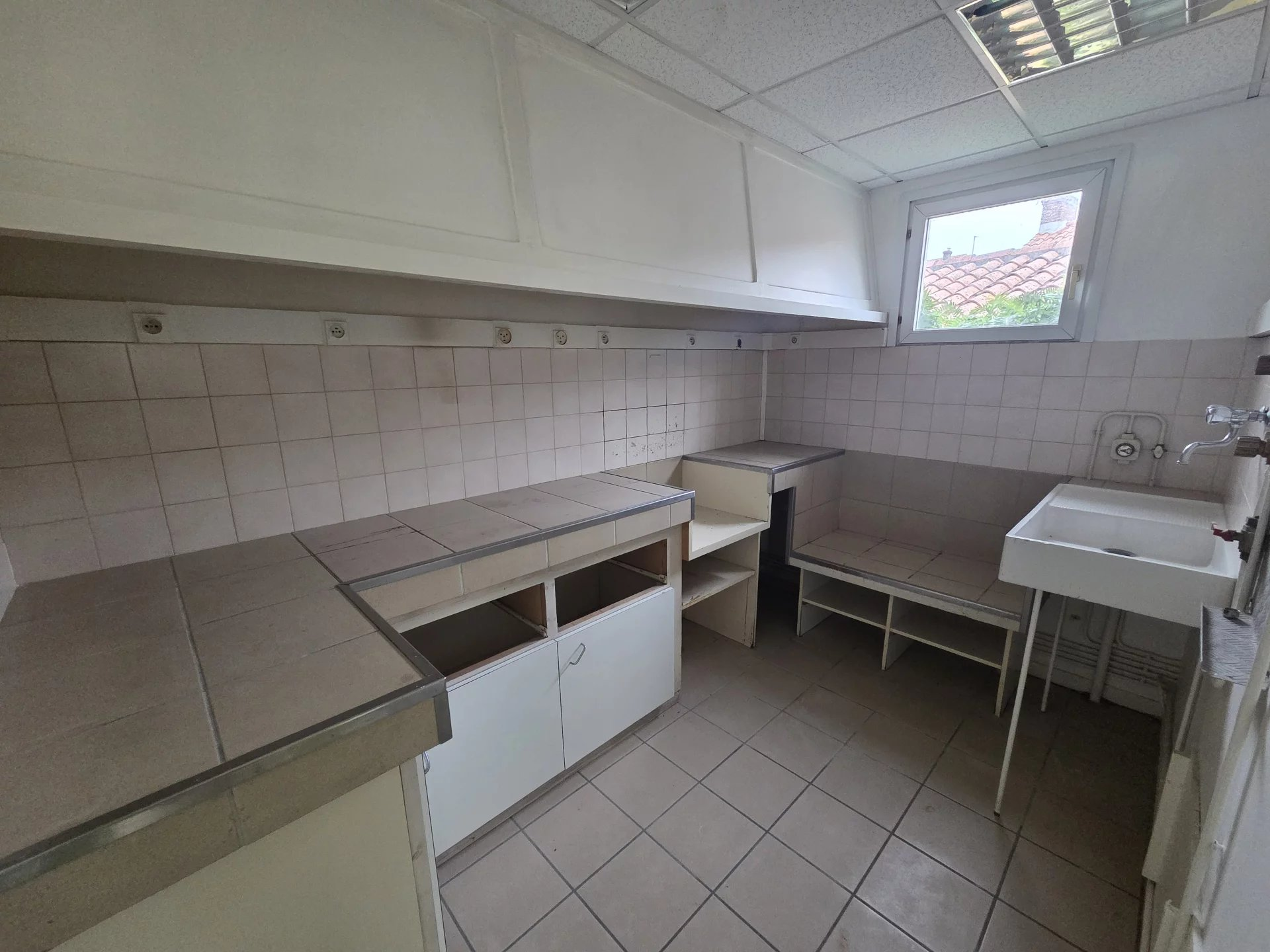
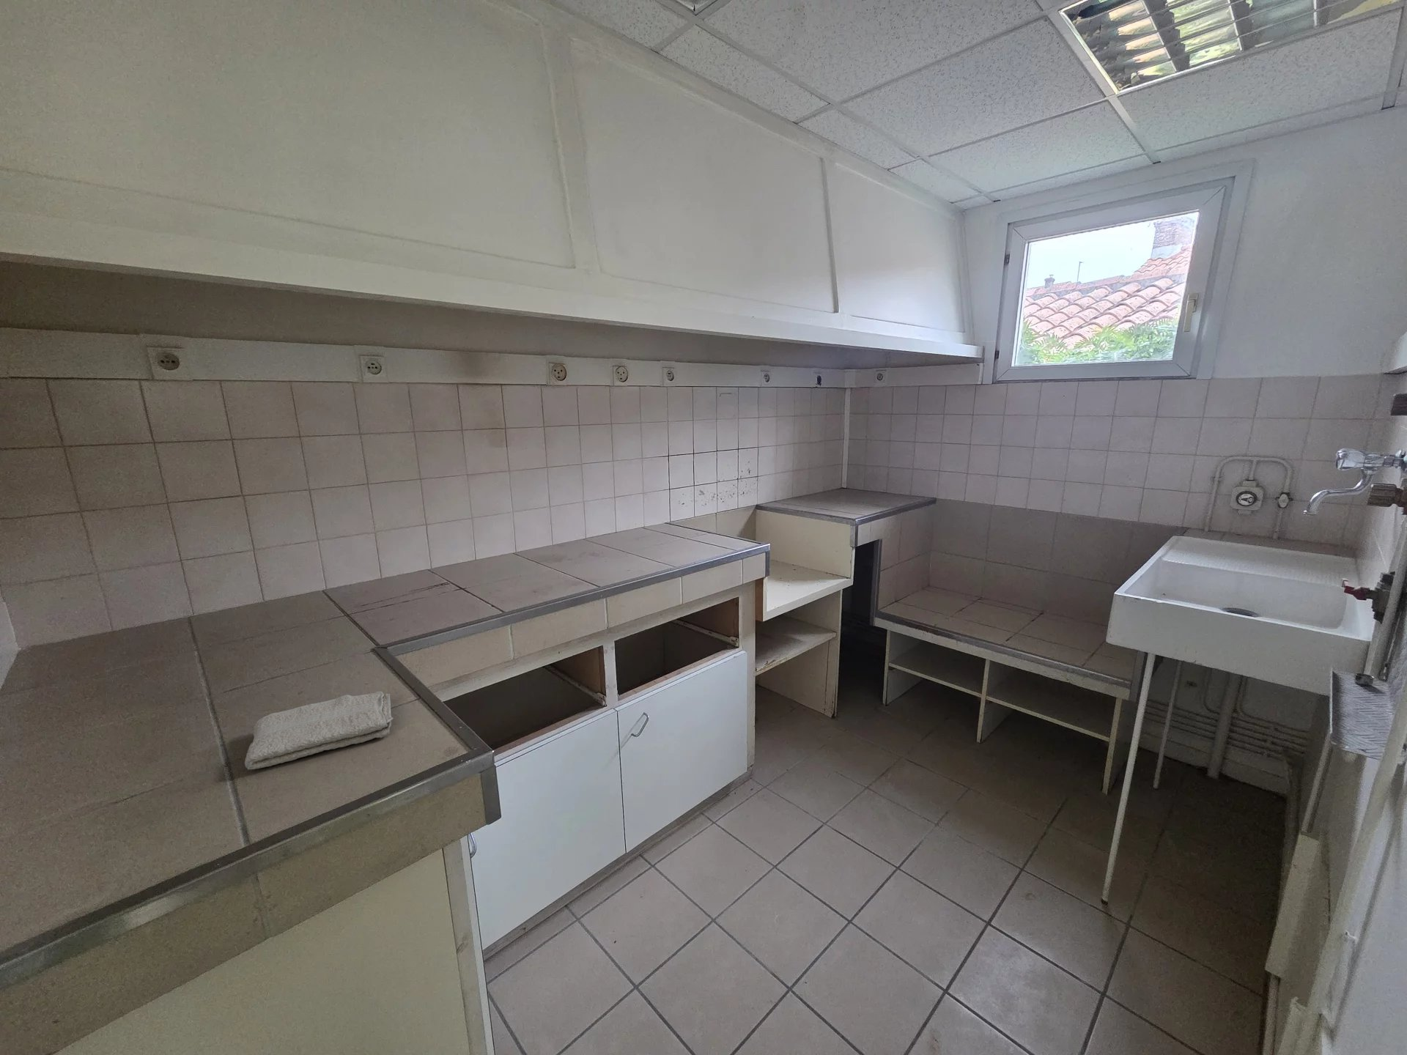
+ washcloth (323, 725)
